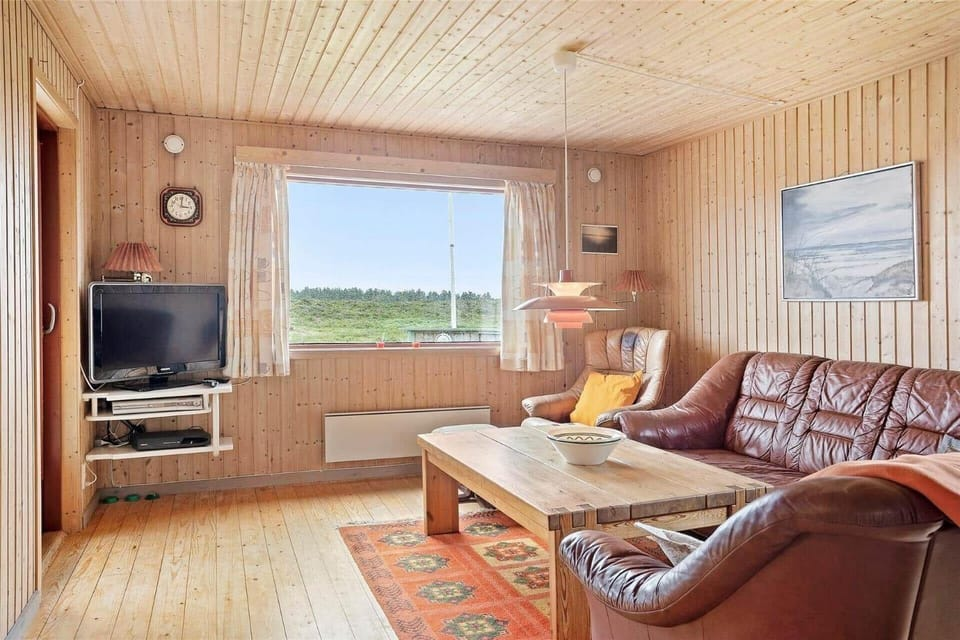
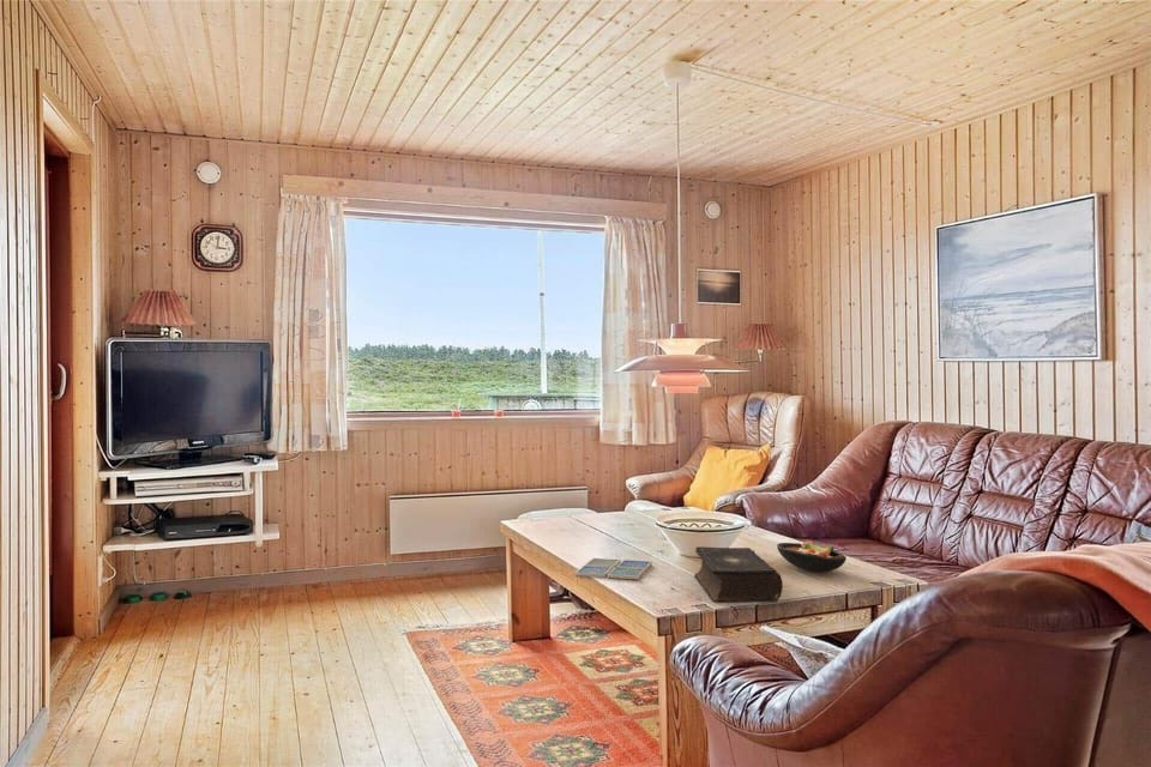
+ book (735, 572)
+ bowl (810, 557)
+ drink coaster (614, 568)
